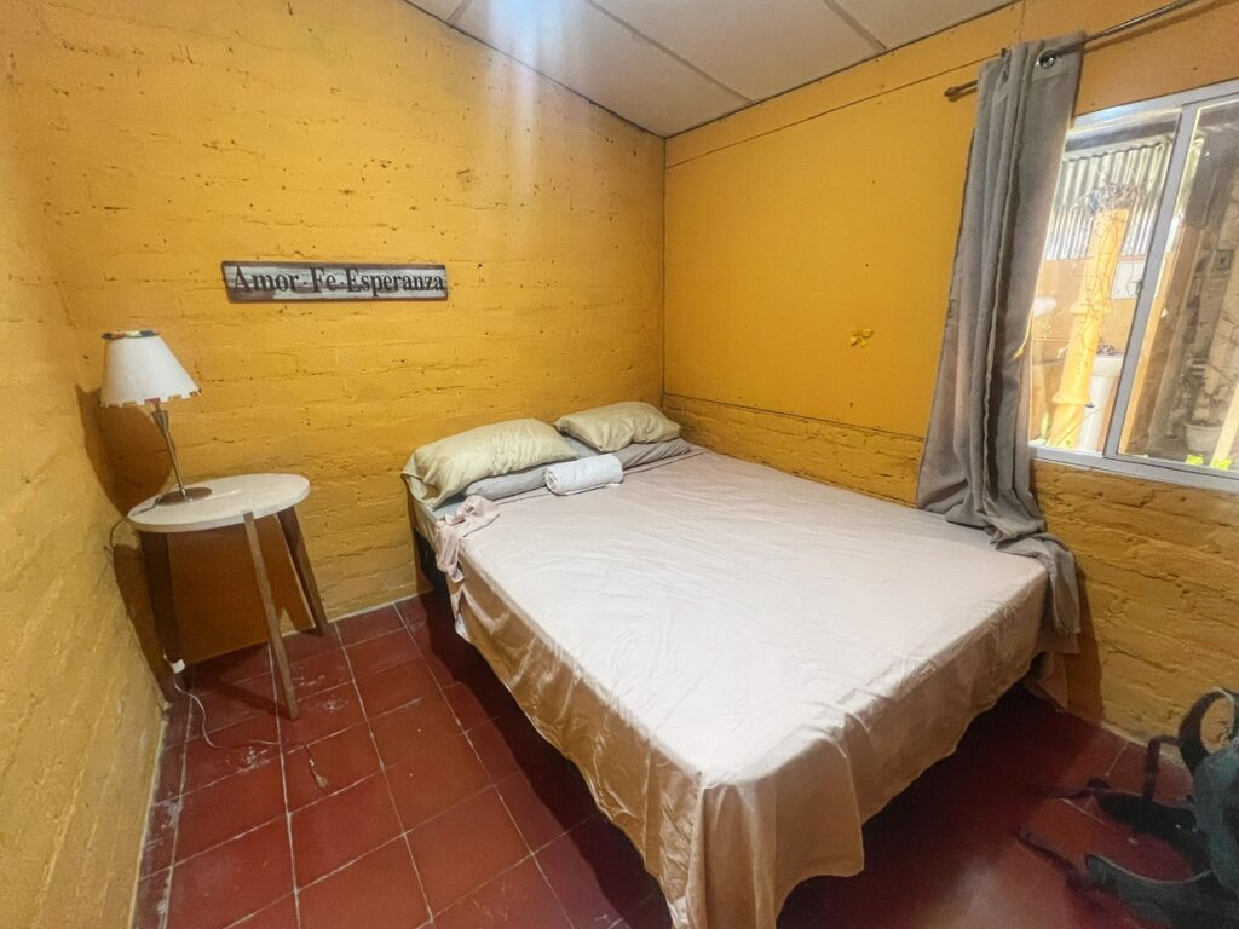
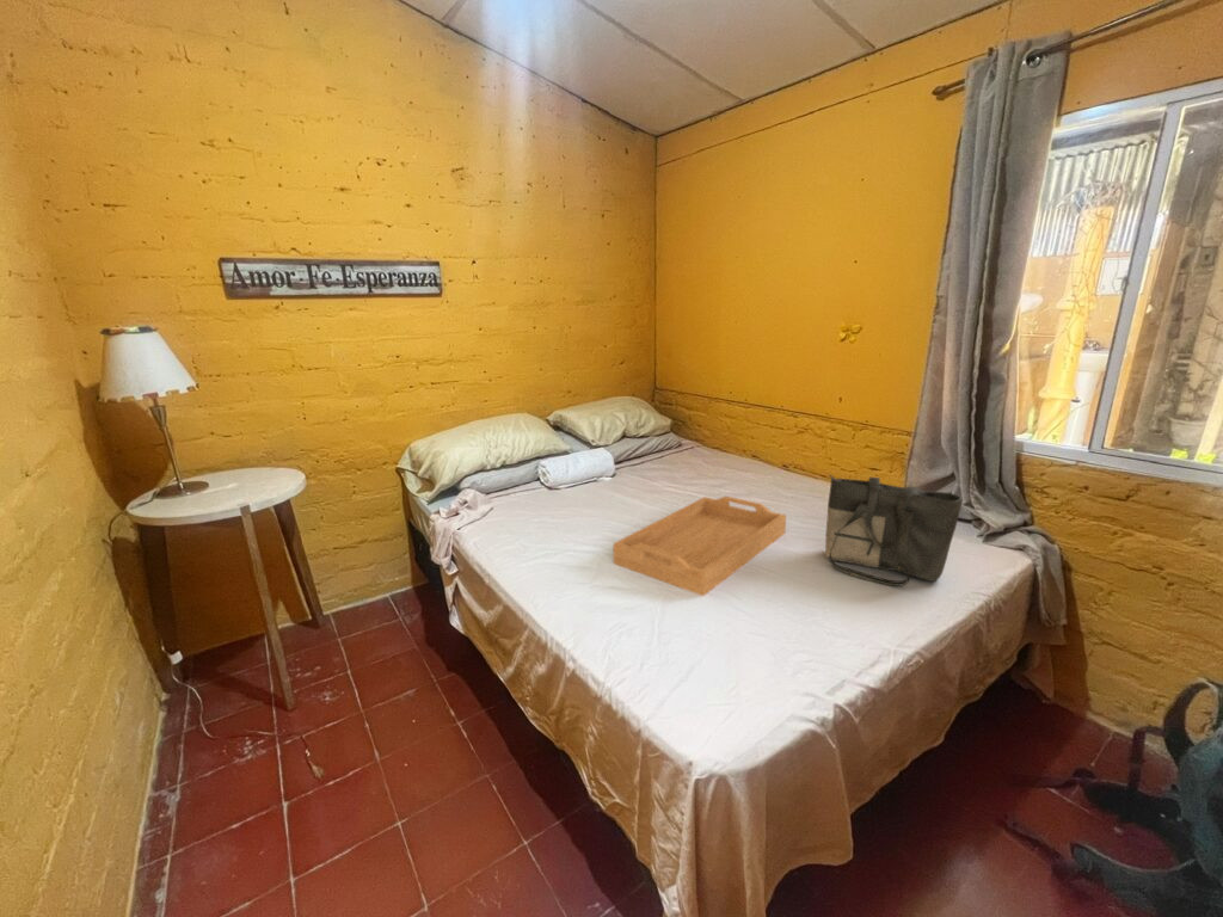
+ serving tray (703, 535)
+ tote bag (883, 528)
